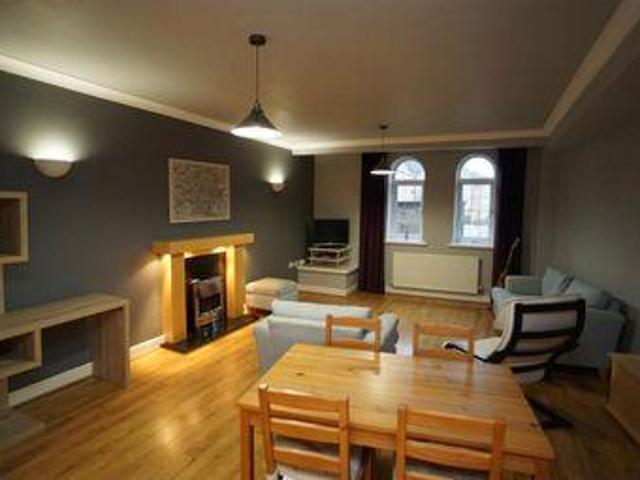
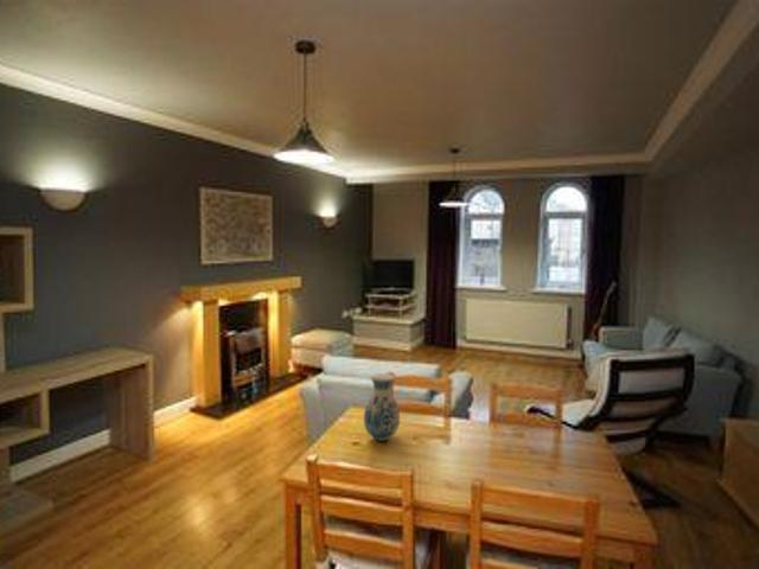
+ vase (382, 407)
